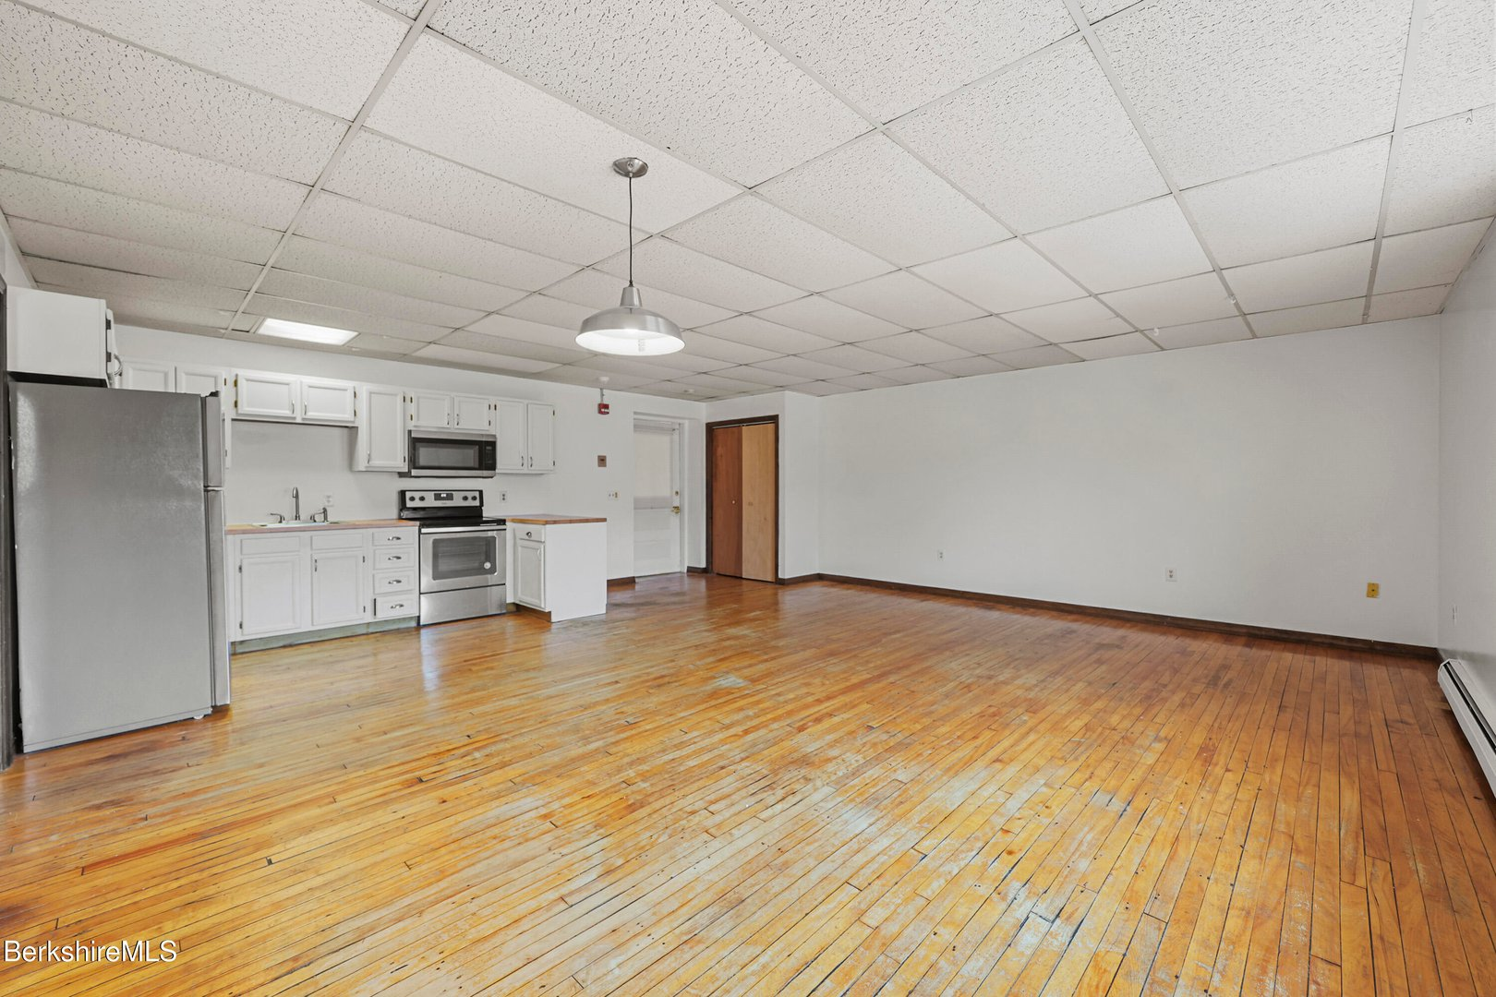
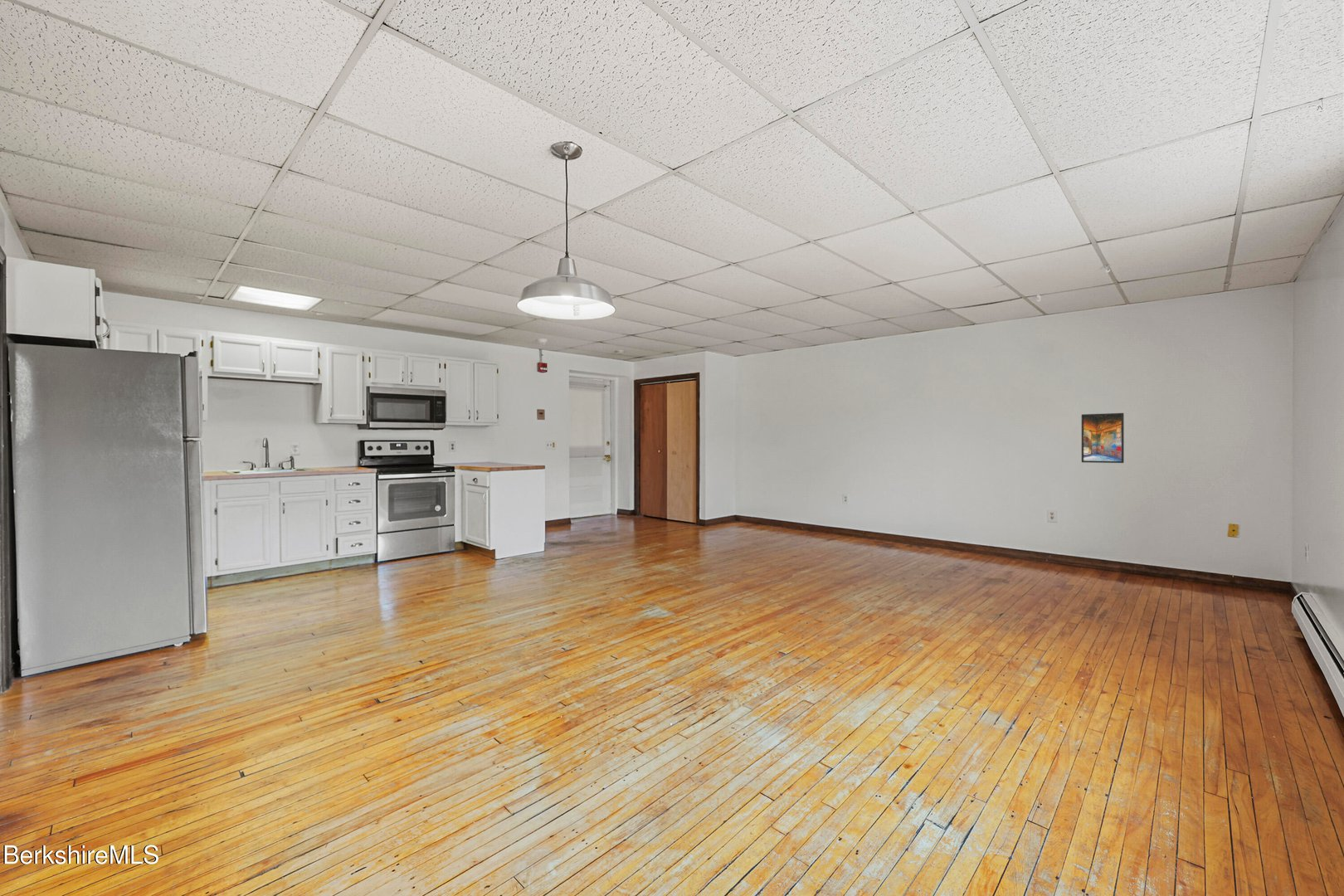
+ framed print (1102, 438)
